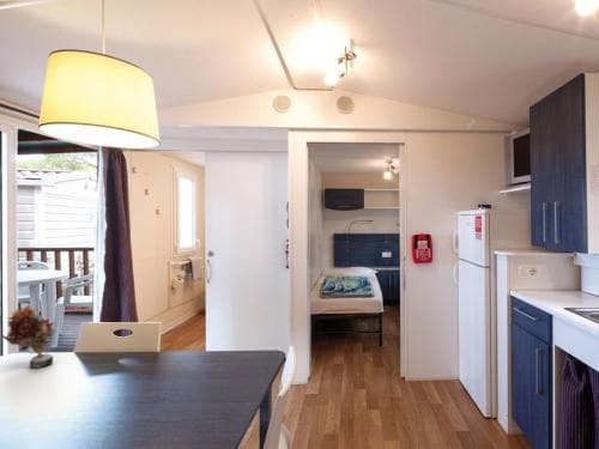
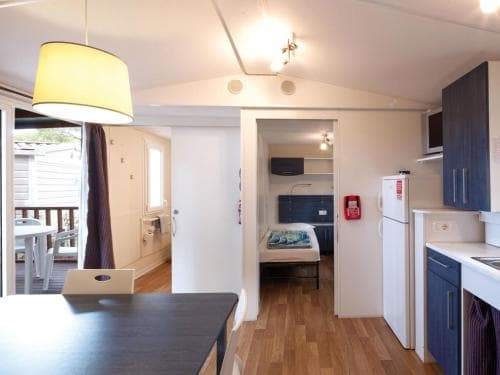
- artificial flower (31, 336)
